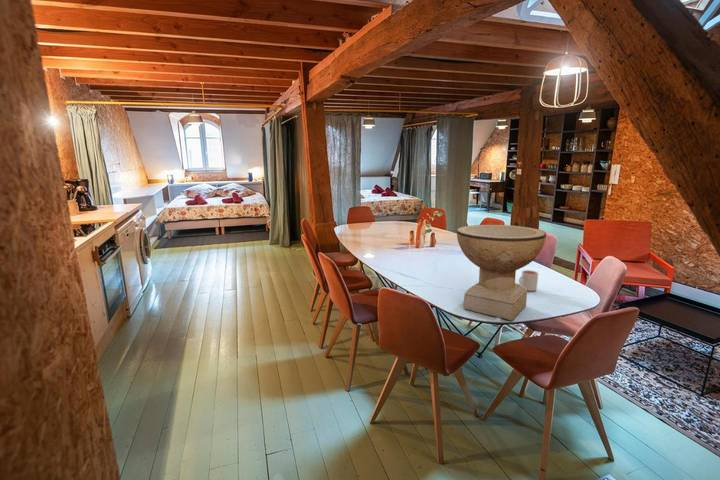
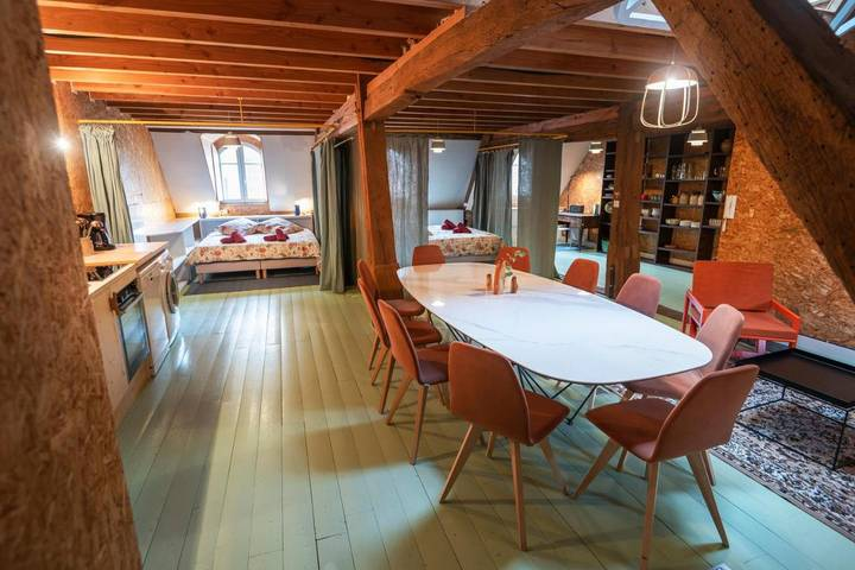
- decorative bowl (497, 269)
- mug (527, 280)
